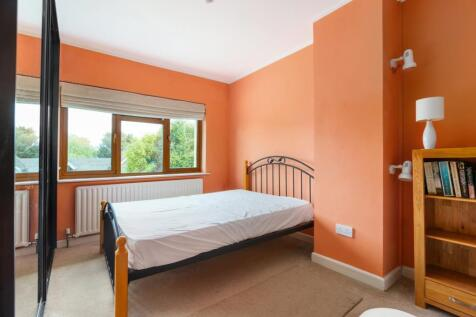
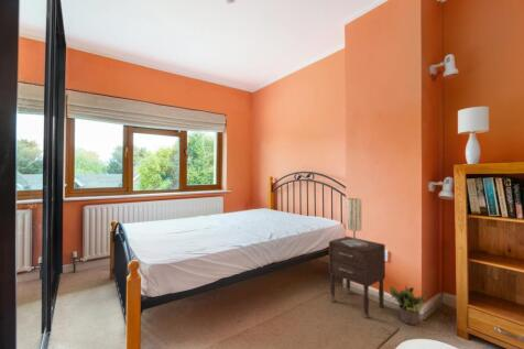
+ table lamp (353, 220)
+ nightstand (356, 273)
+ potted plant (405, 301)
